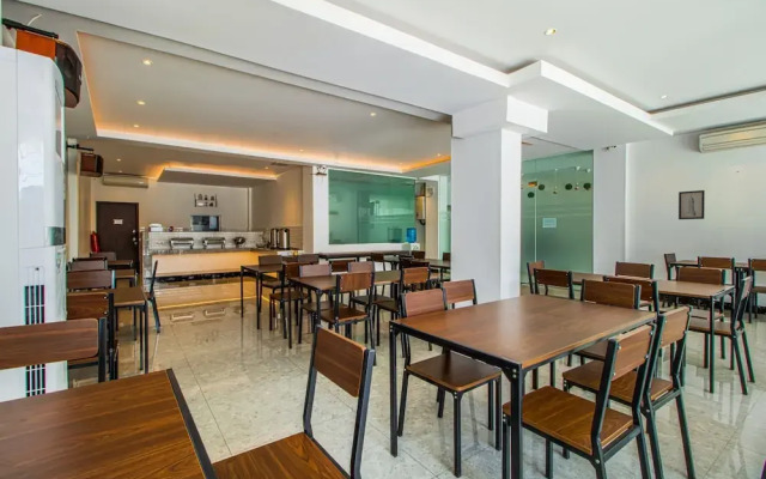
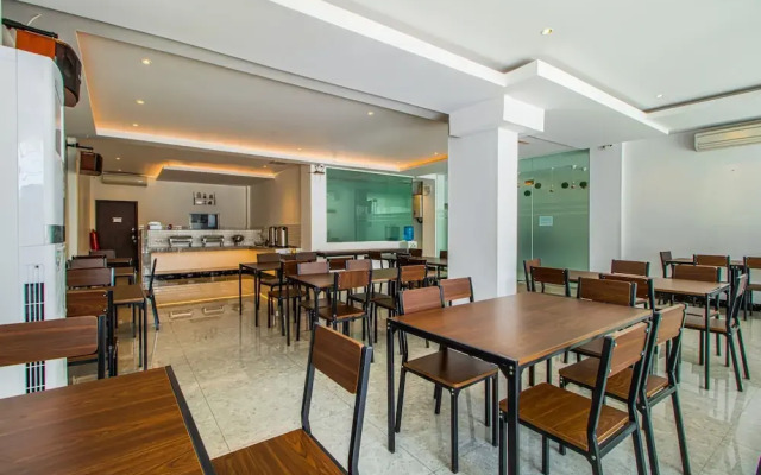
- wall art (691, 205)
